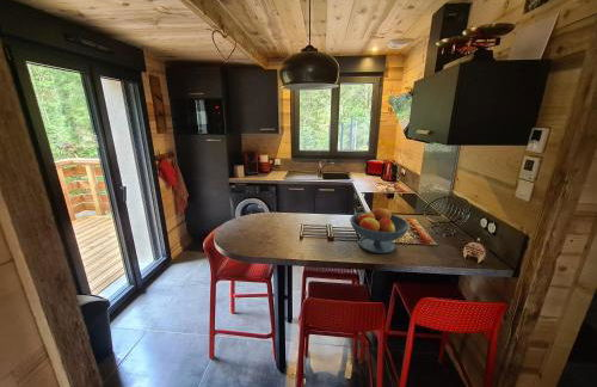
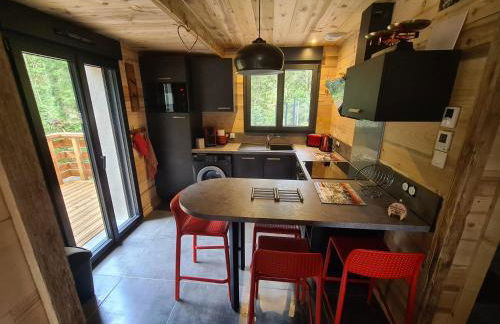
- fruit bowl (377, 228)
